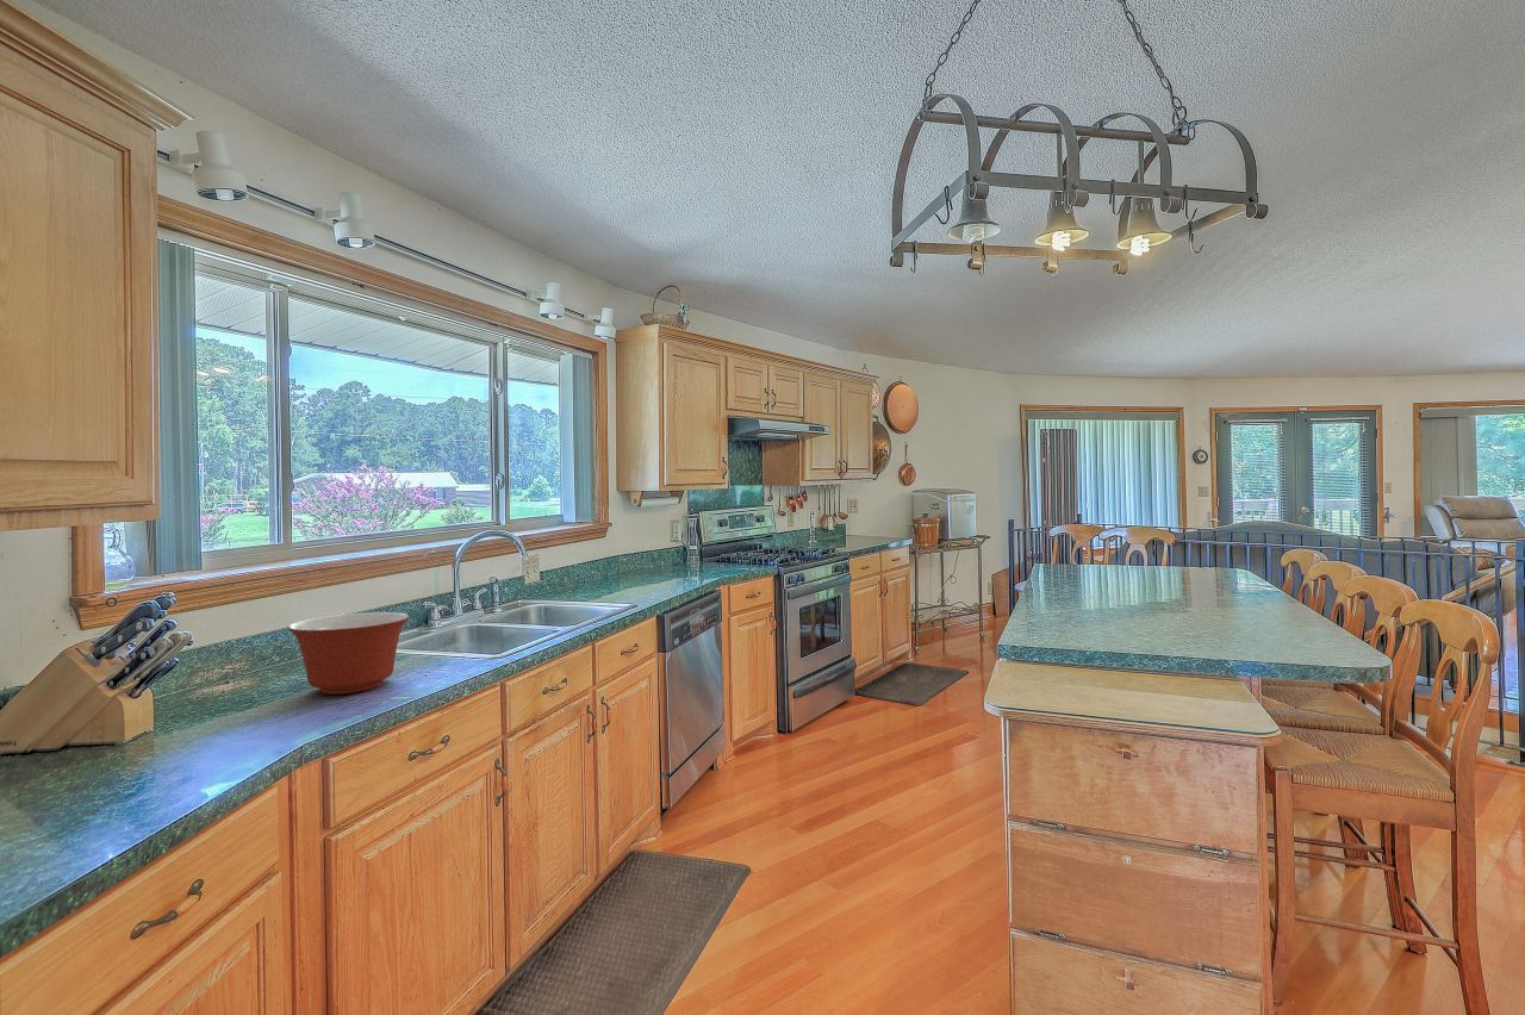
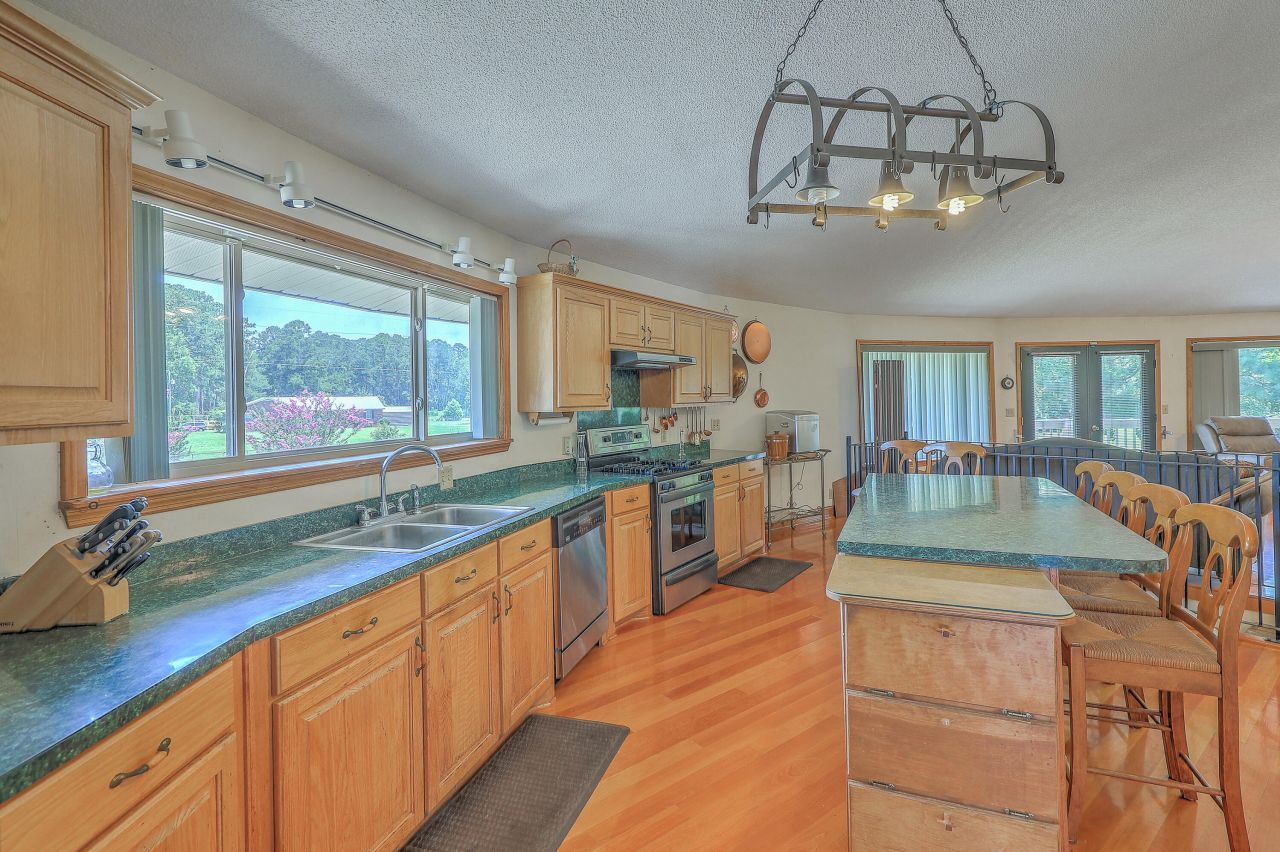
- mixing bowl (350, 653)
